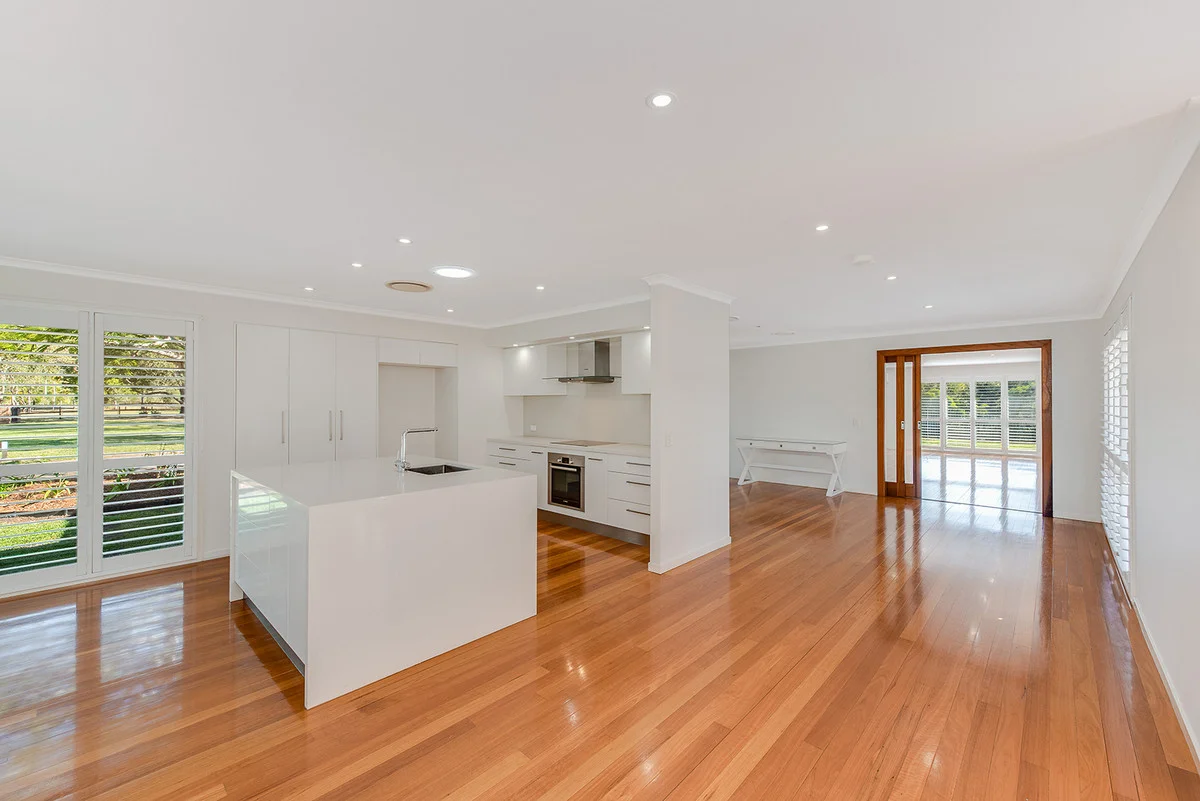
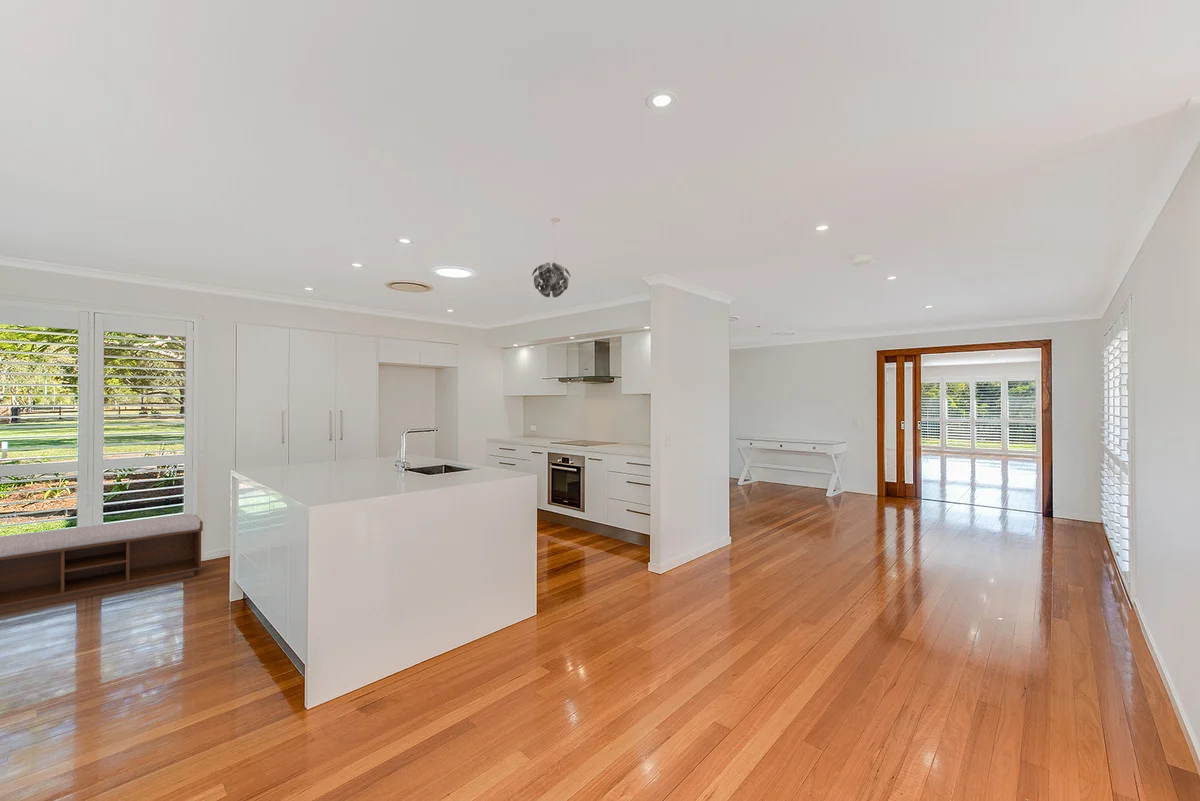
+ bench (96, 558)
+ pendant light (553, 261)
